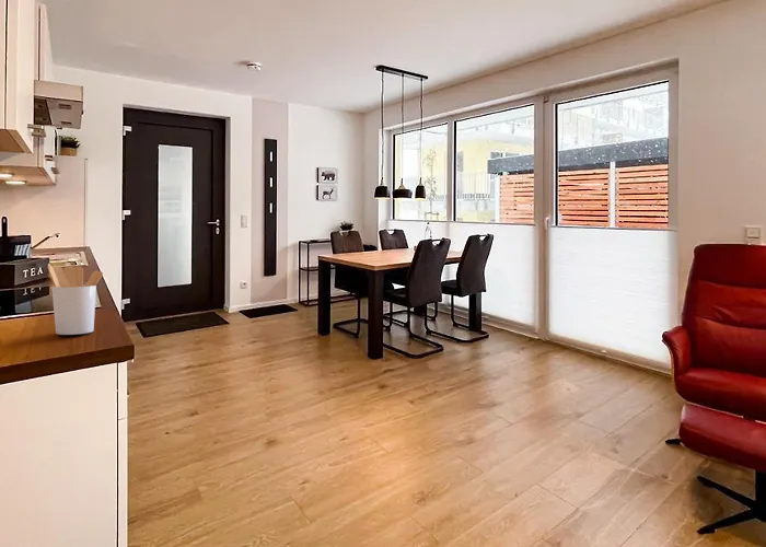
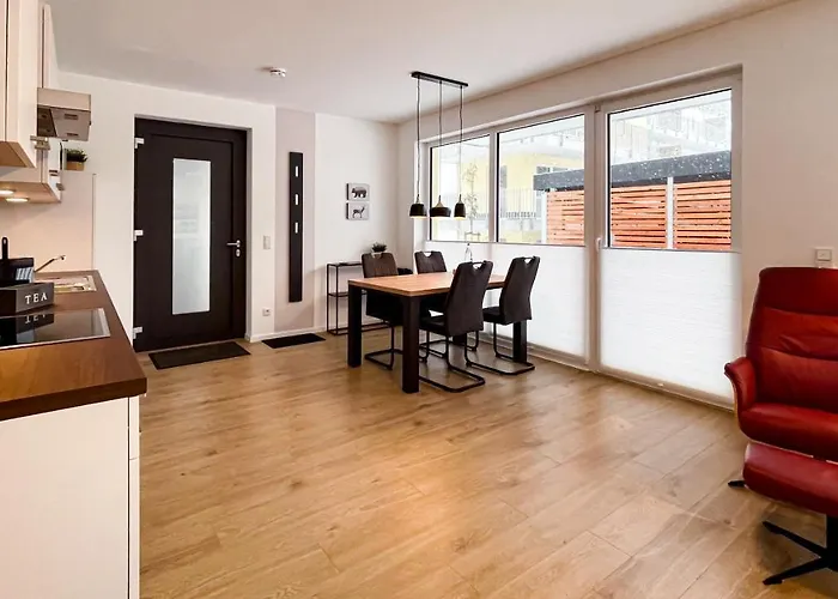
- utensil holder (72, 296)
